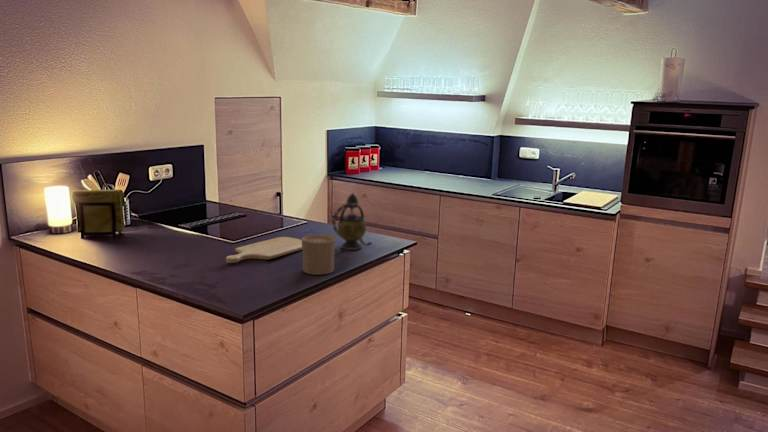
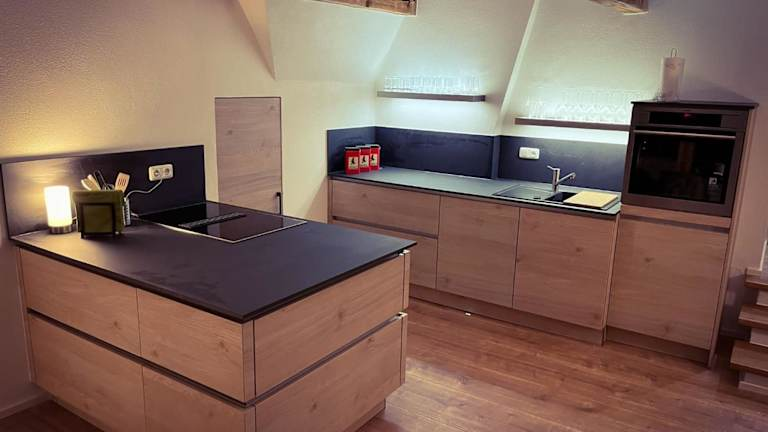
- chopping board (265, 249)
- cup (318, 254)
- teapot (355, 221)
